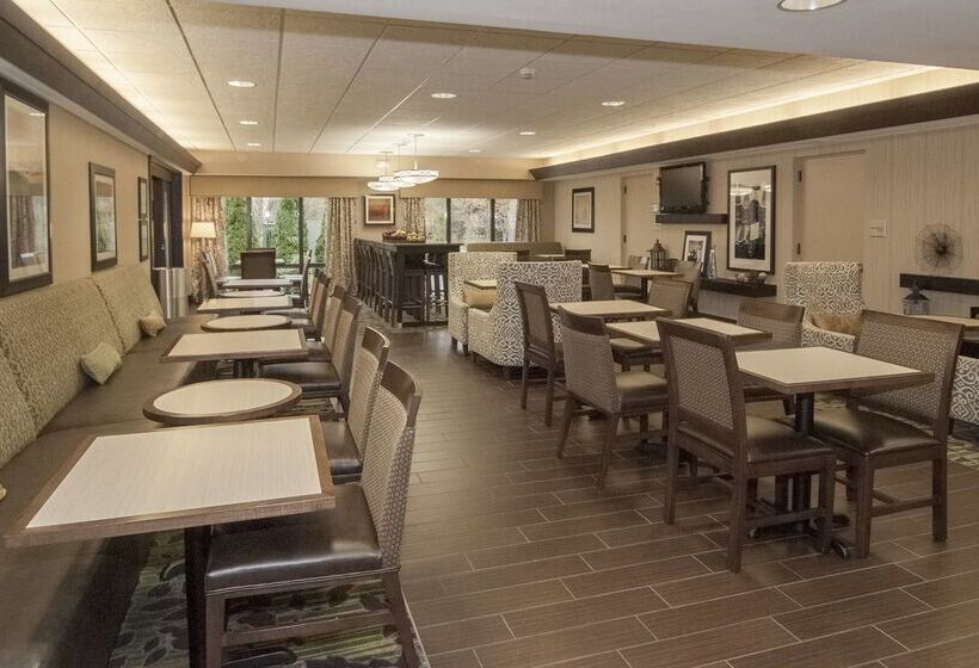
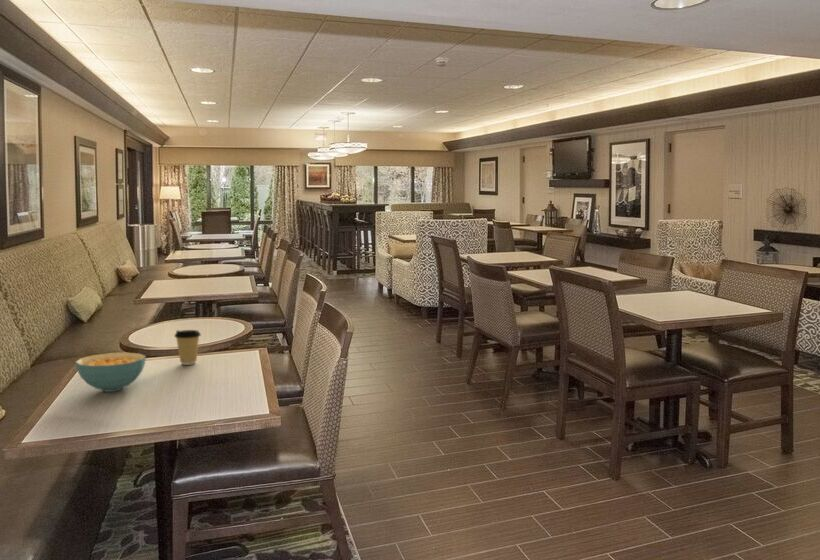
+ coffee cup (188, 346)
+ cereal bowl (111, 374)
